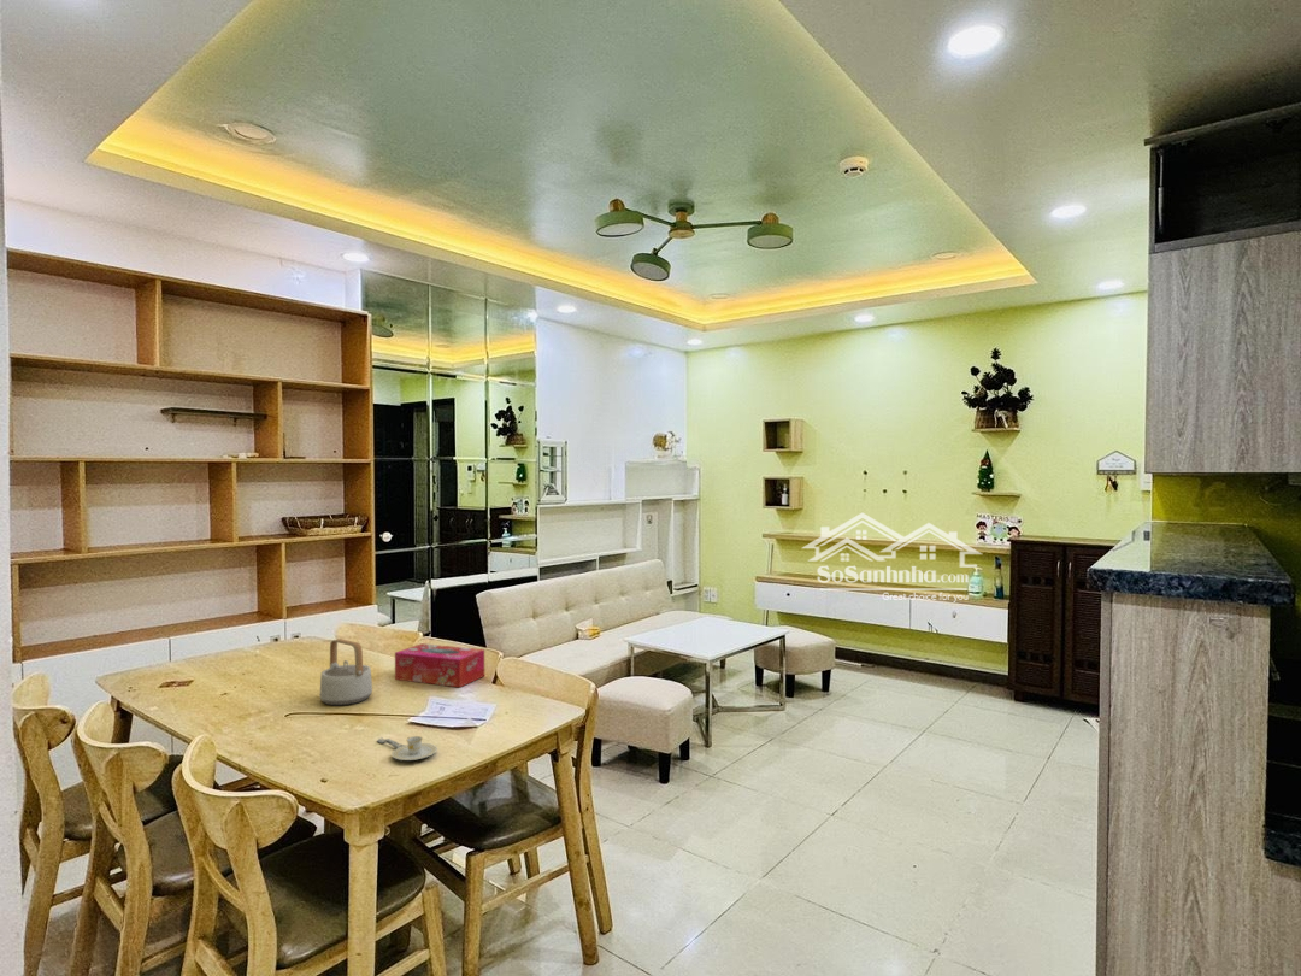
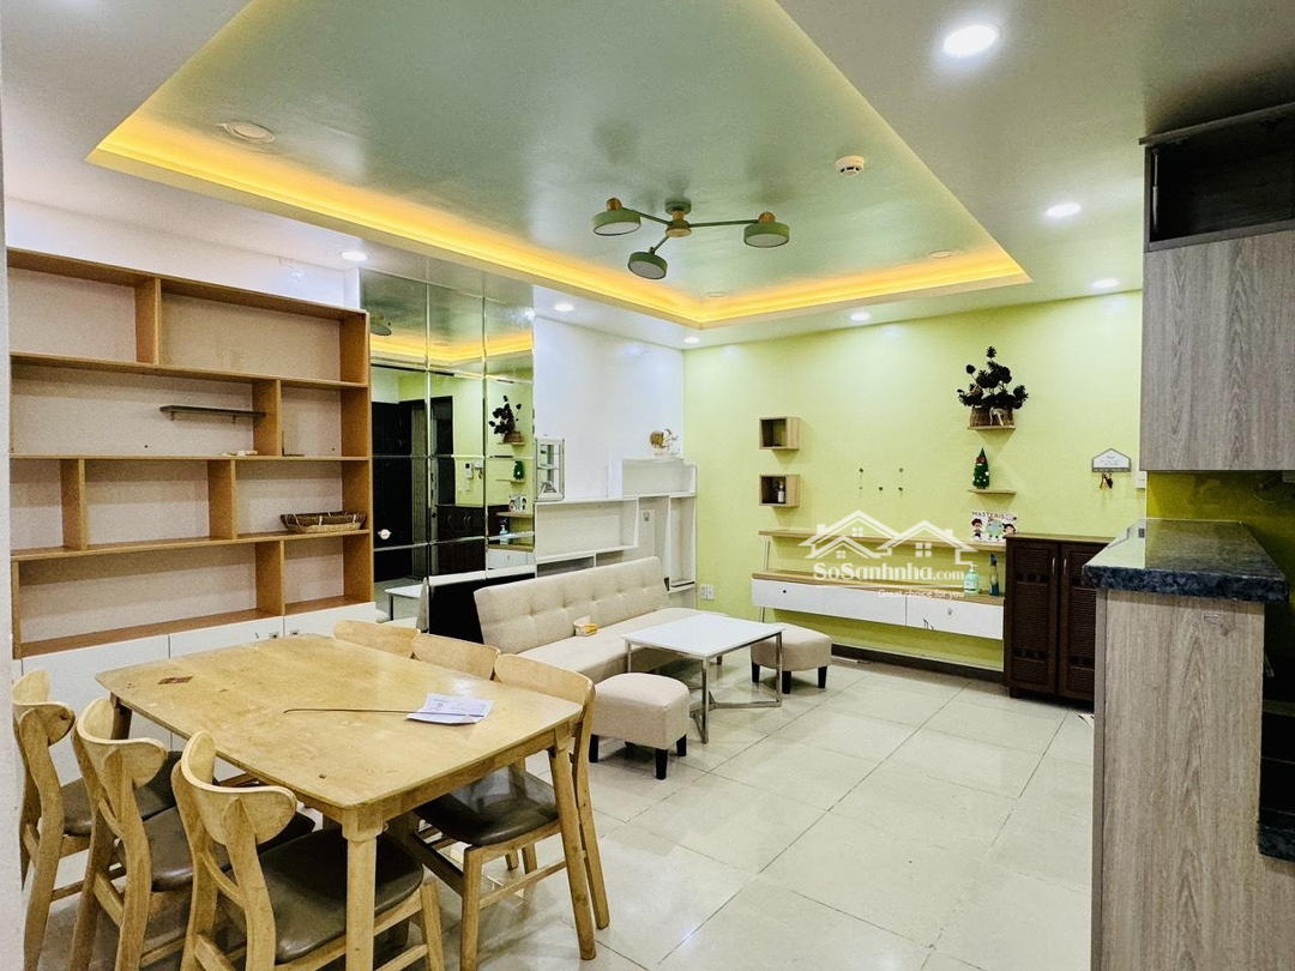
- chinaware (400, 743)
- tissue box (440, 664)
- teapot (343, 669)
